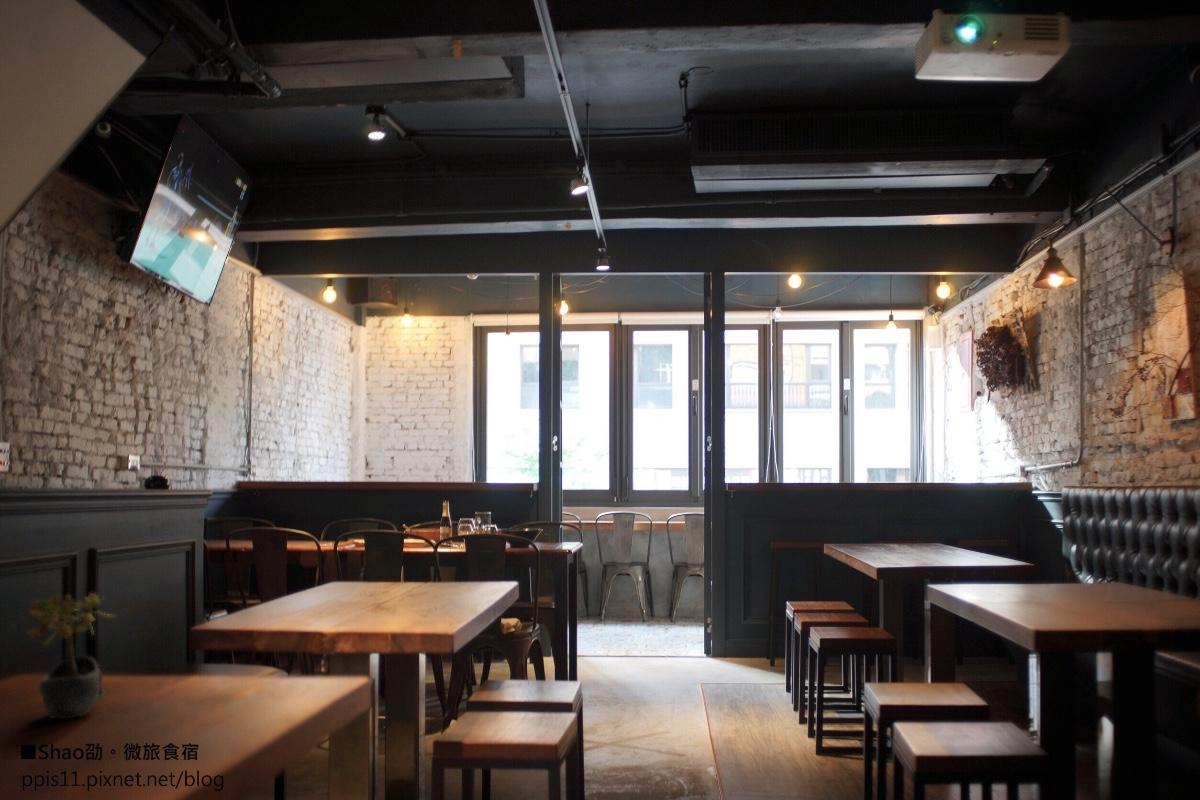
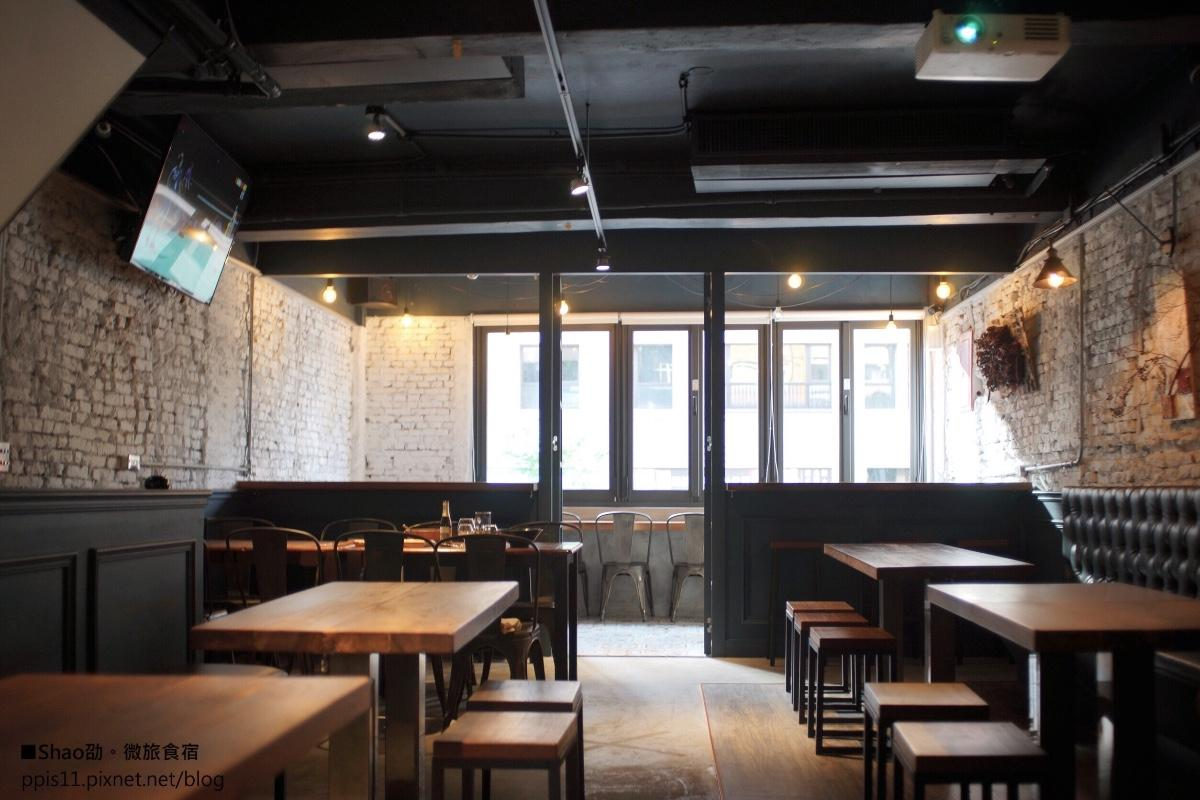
- succulent plant (71, 649)
